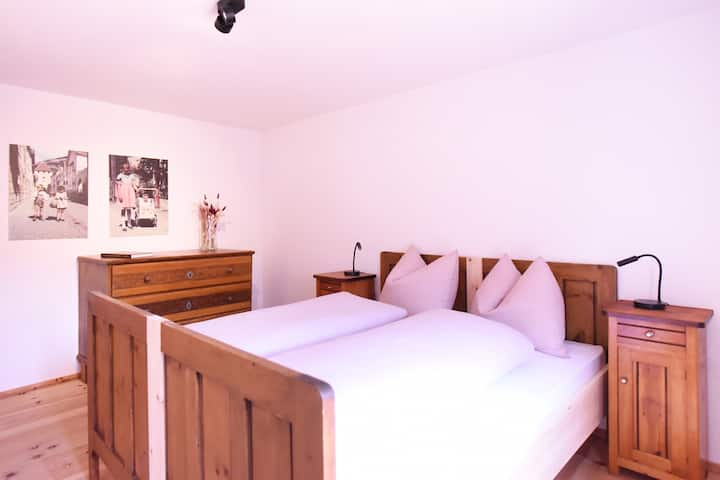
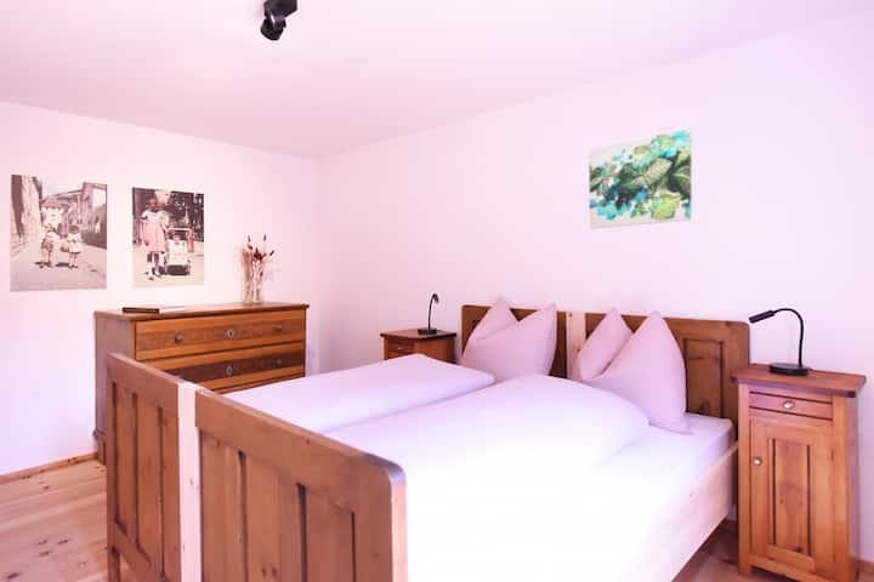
+ wall art (637, 182)
